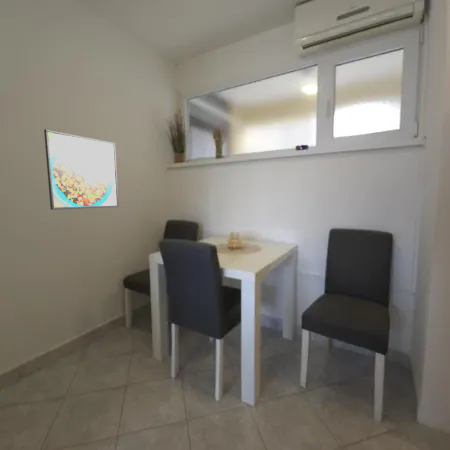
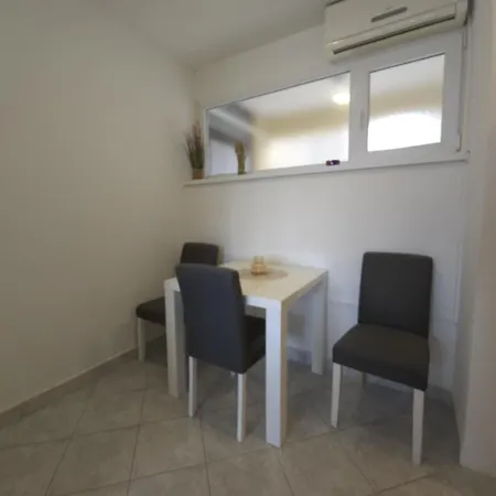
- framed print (86, 172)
